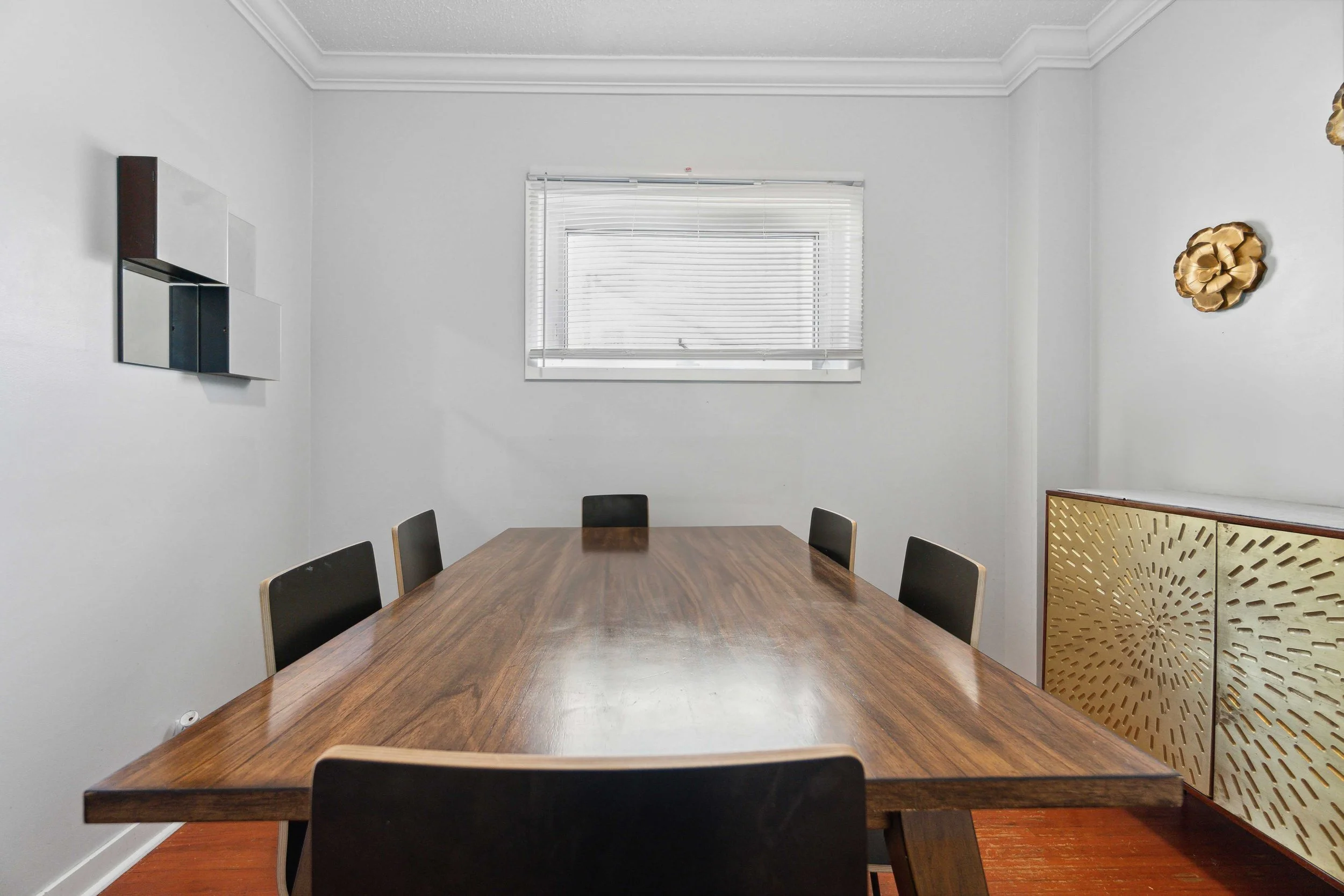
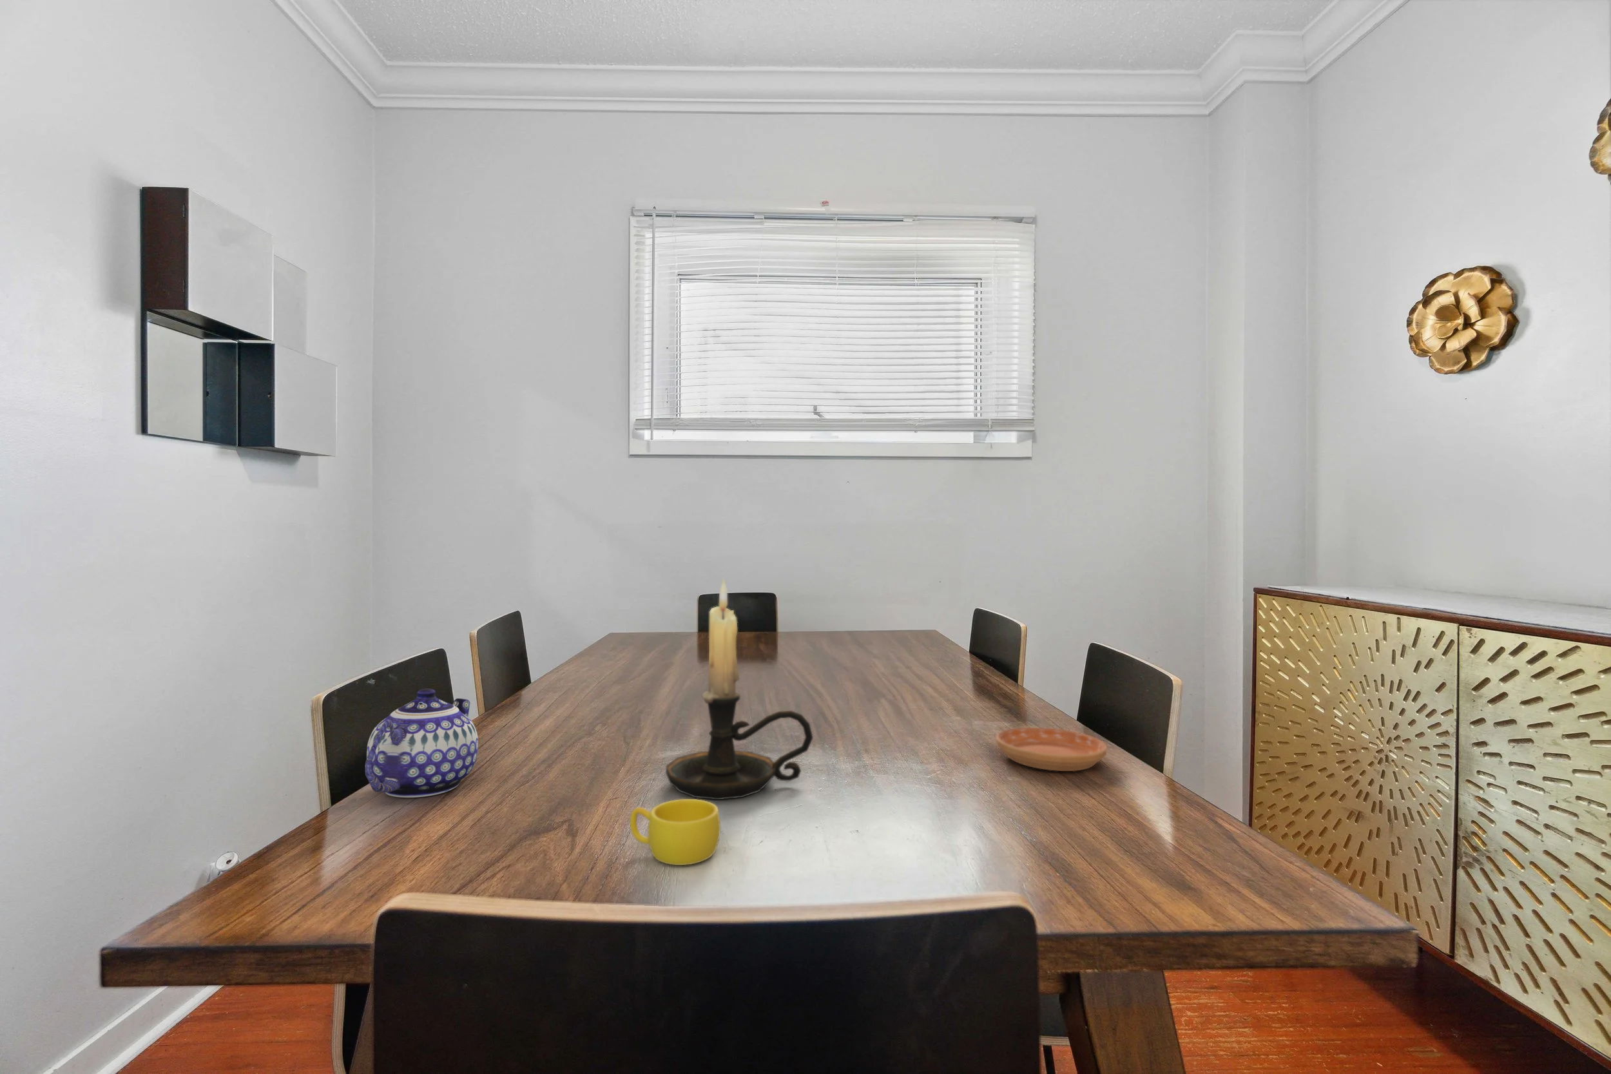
+ candle holder (738, 680)
+ teapot (422, 737)
+ saucer (1050, 749)
+ cup (674, 831)
